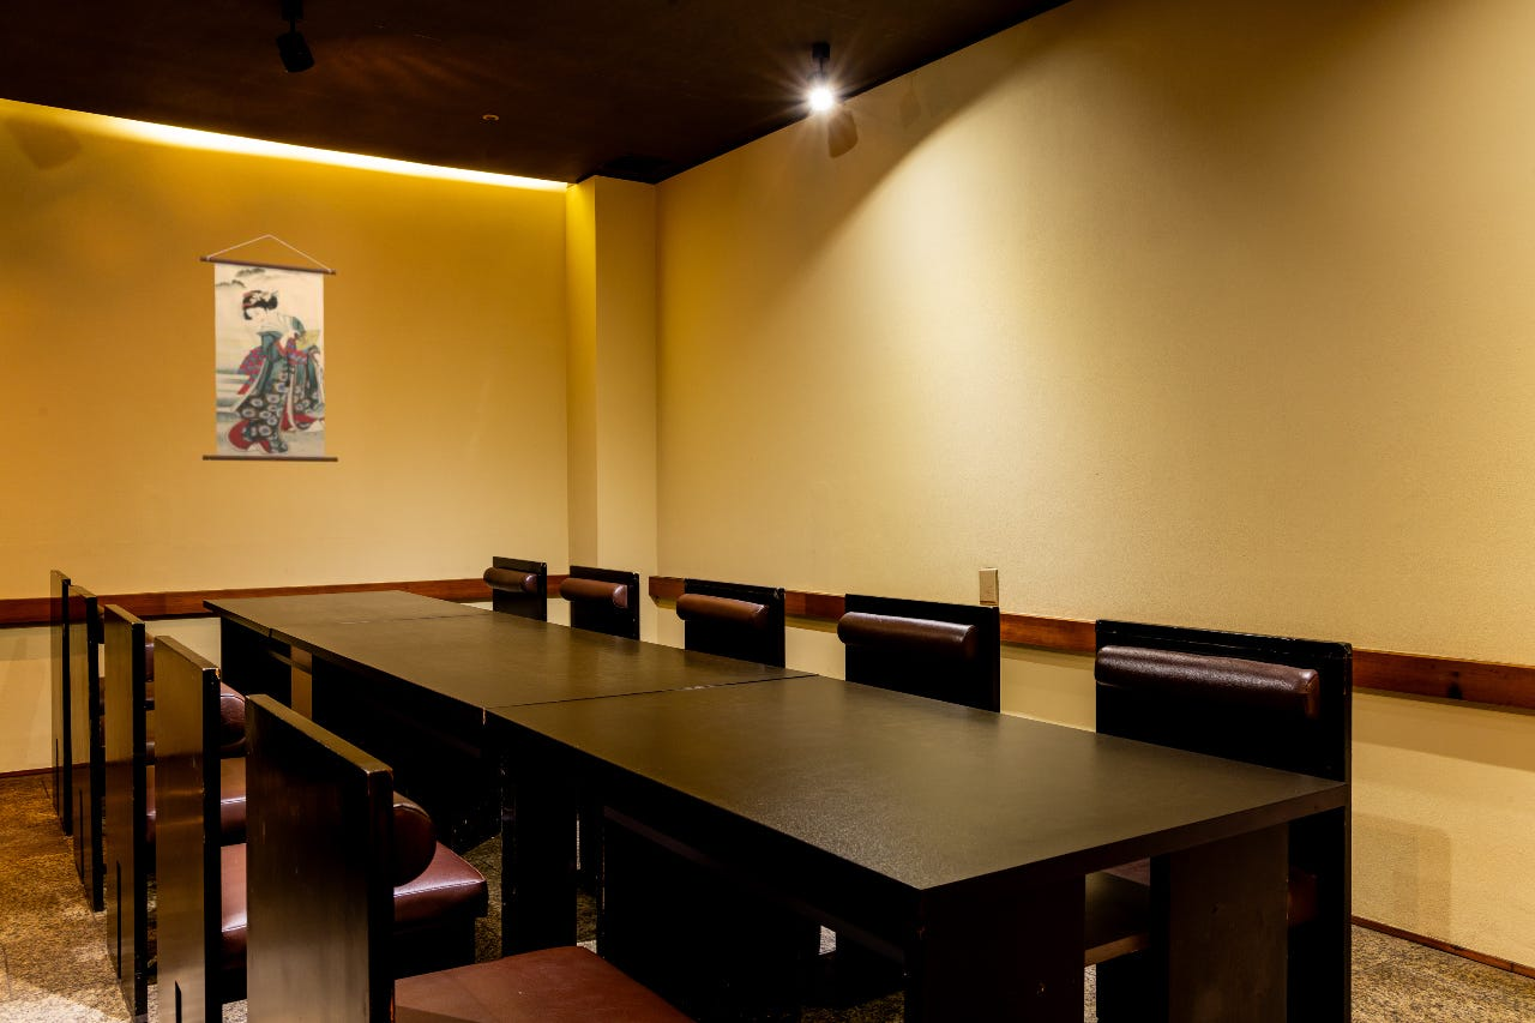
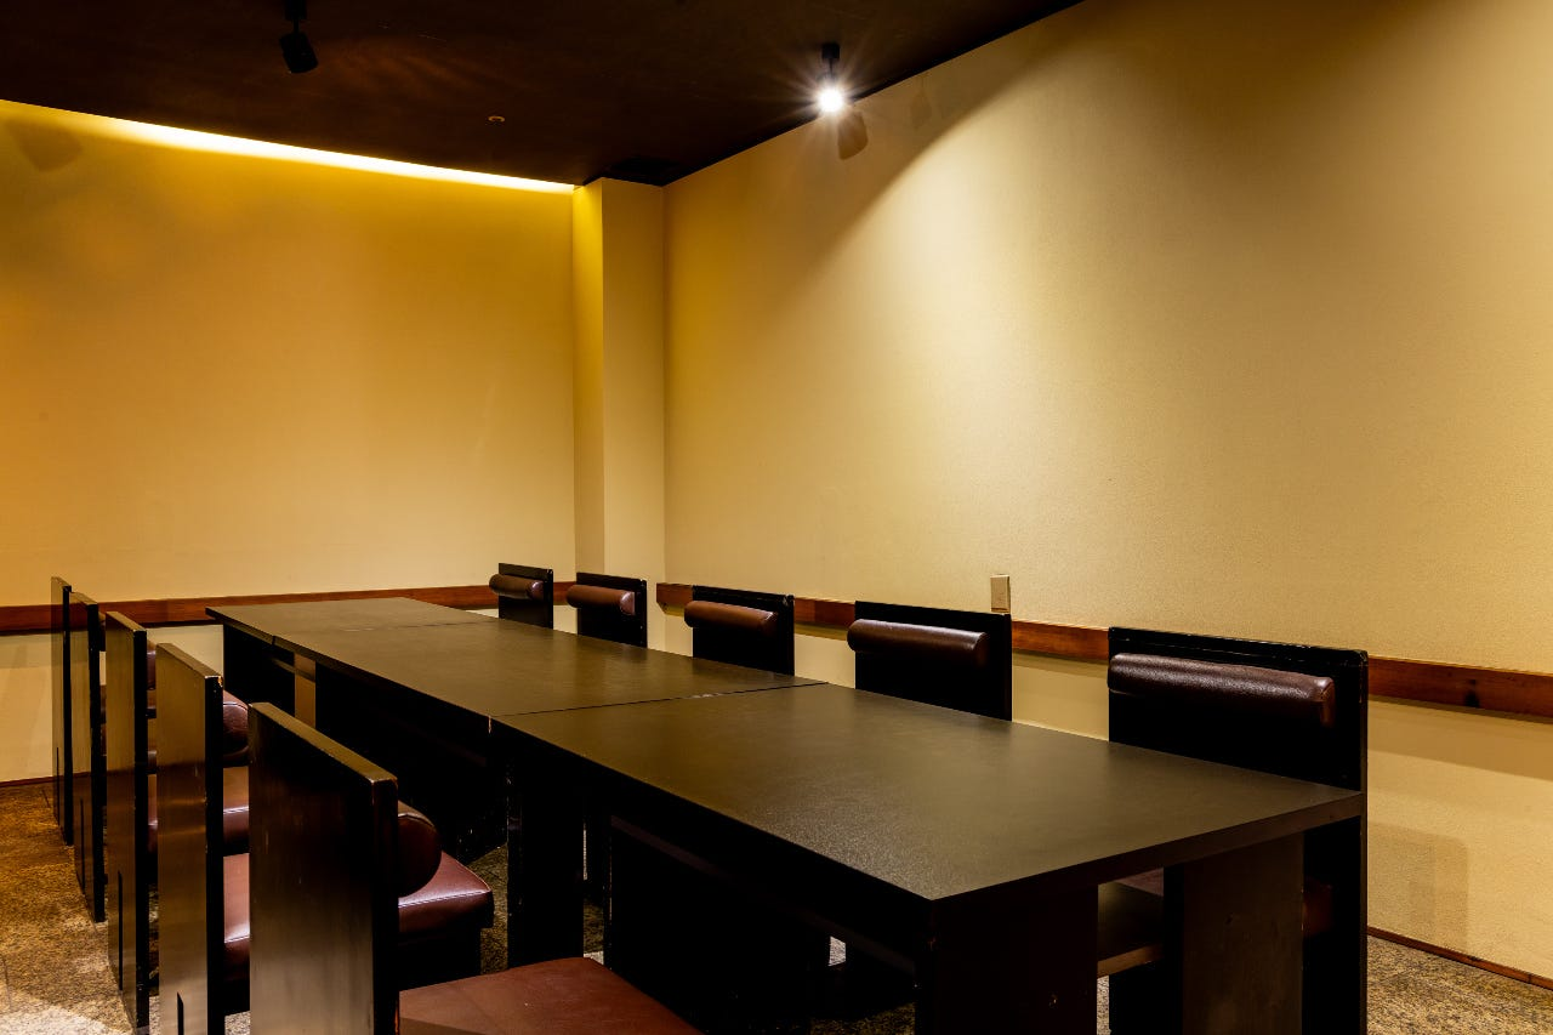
- wall scroll (271, 348)
